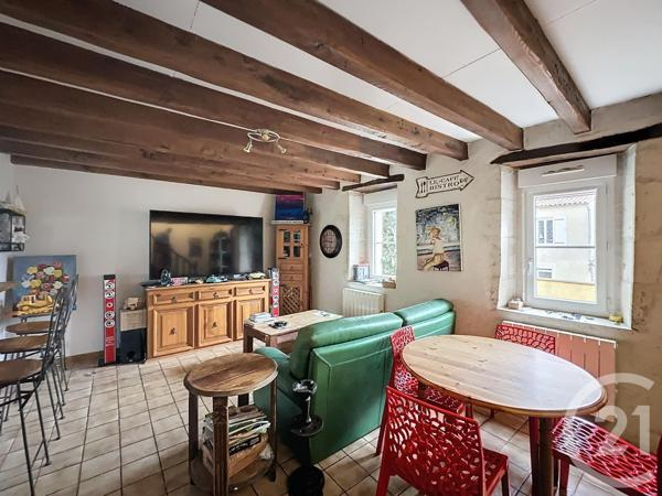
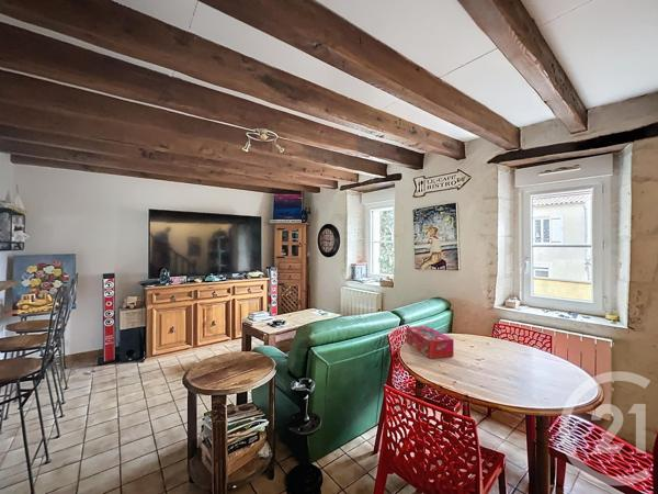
+ tissue box (428, 340)
